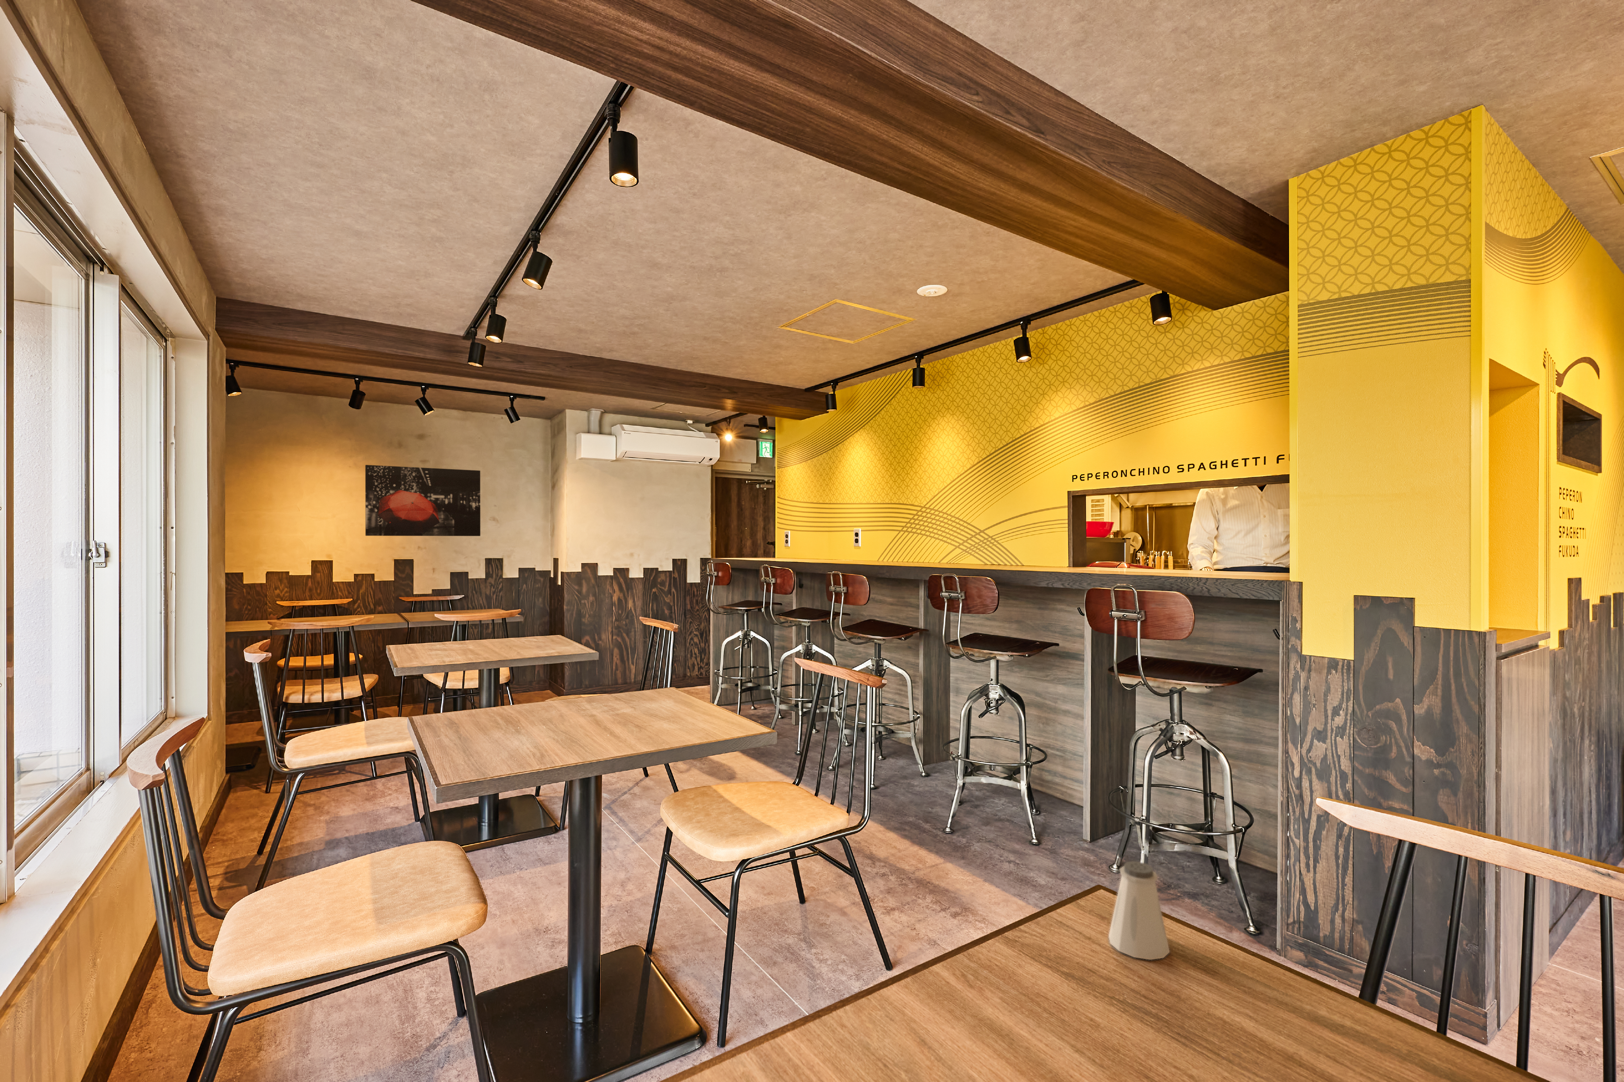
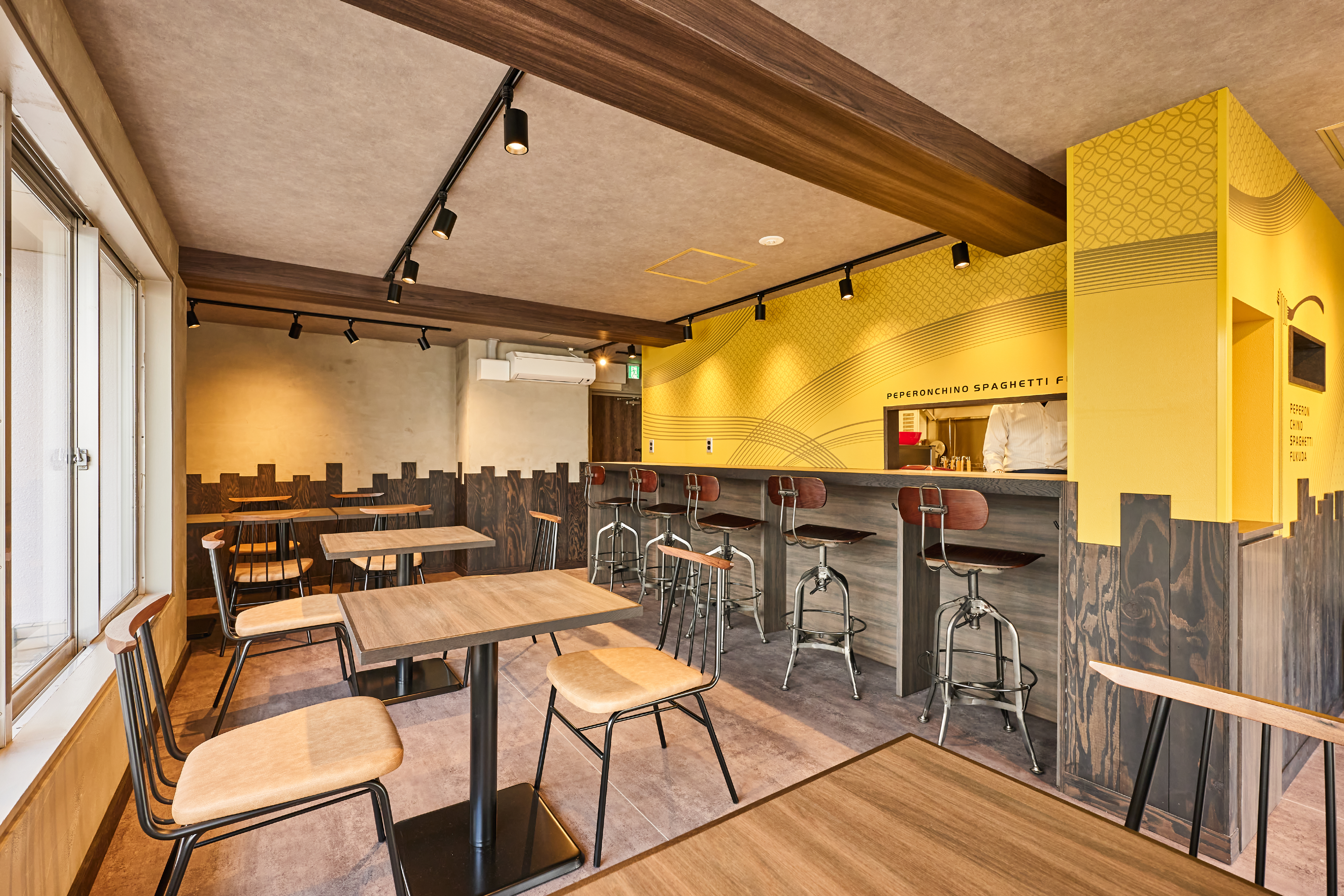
- saltshaker (1138, 906)
- wall art (425, 501)
